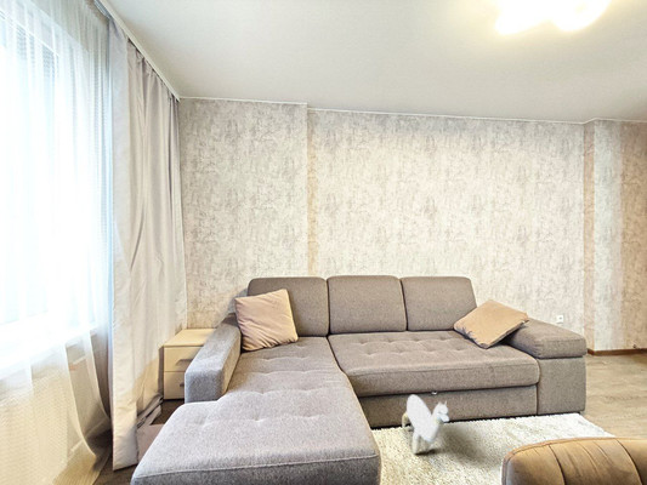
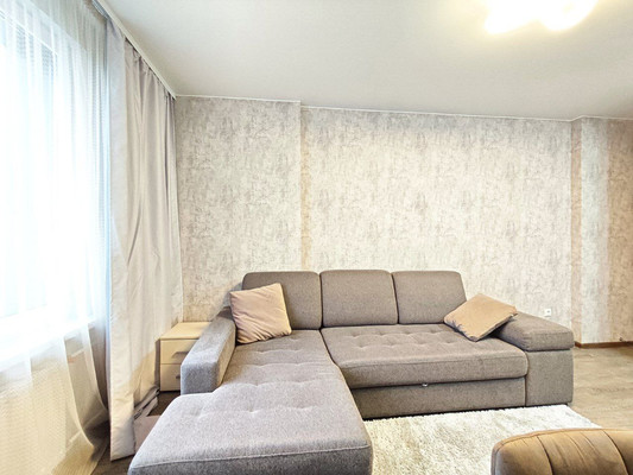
- plush toy (422, 418)
